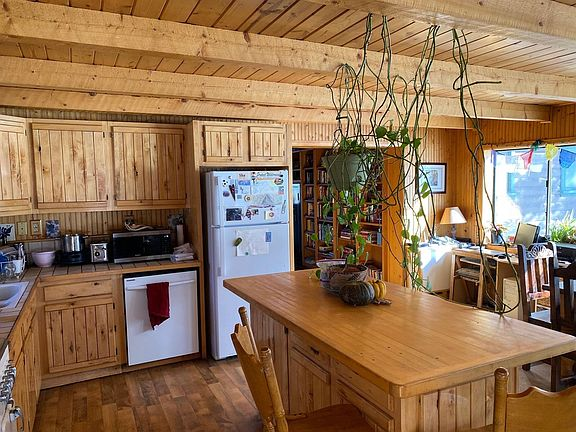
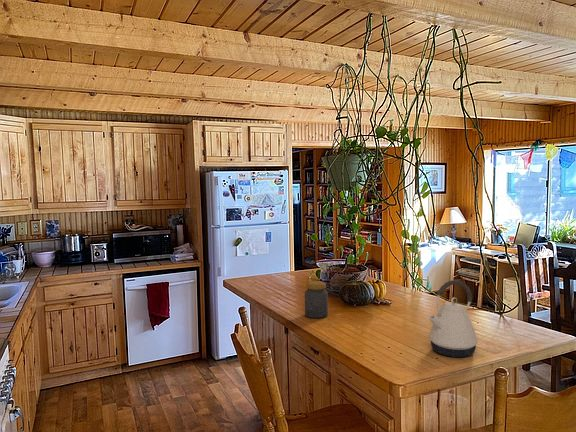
+ kettle (451, 316)
+ jar (316, 299)
